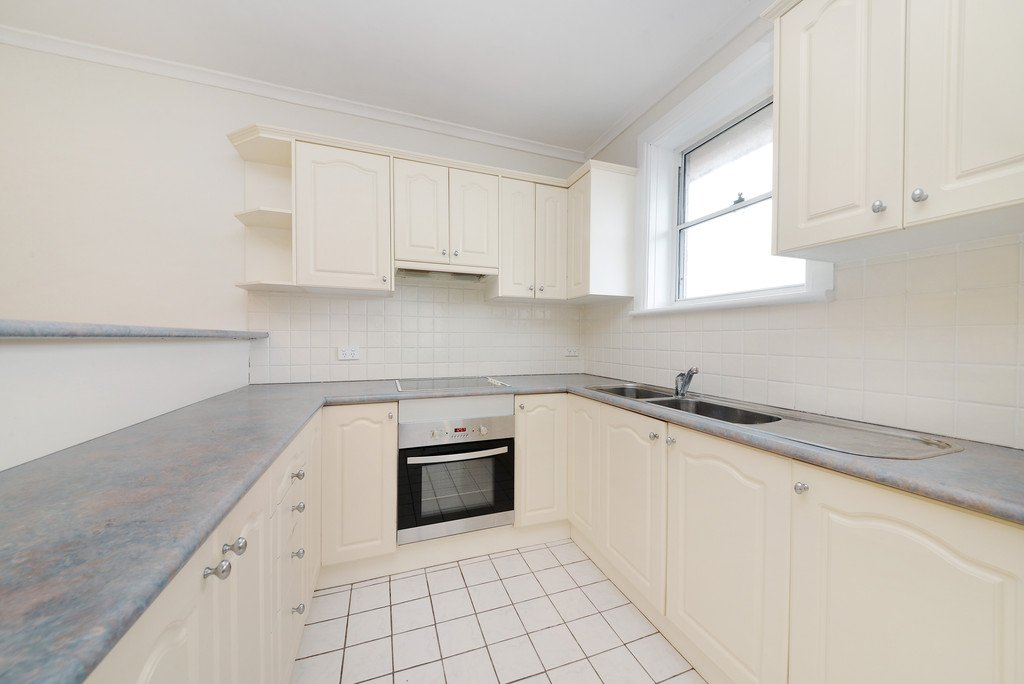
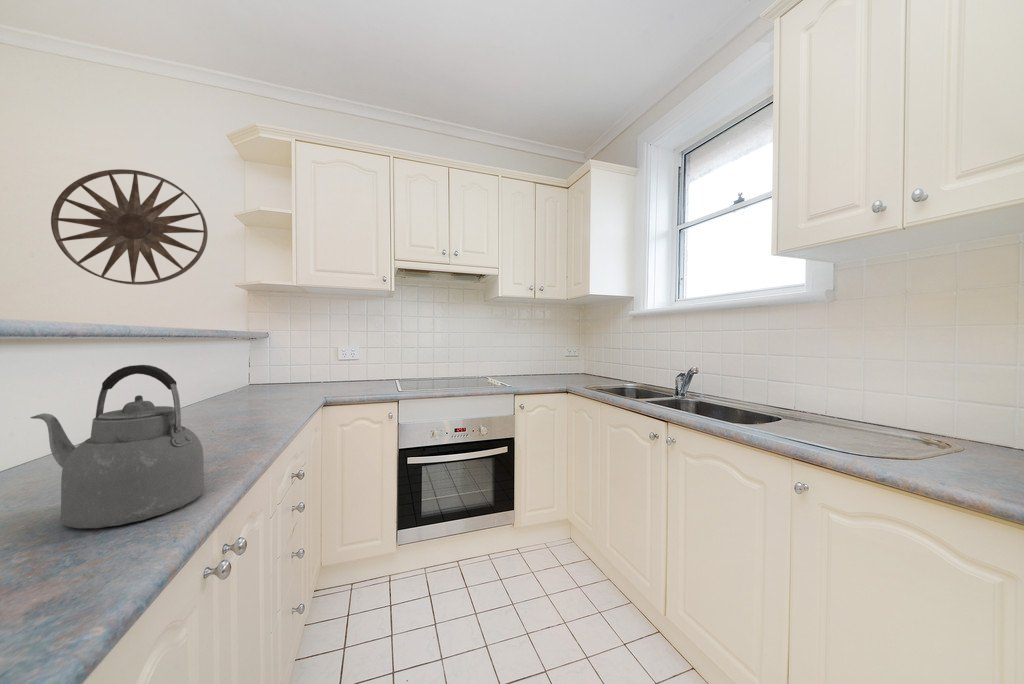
+ kettle (113, 435)
+ wall art (134, 227)
